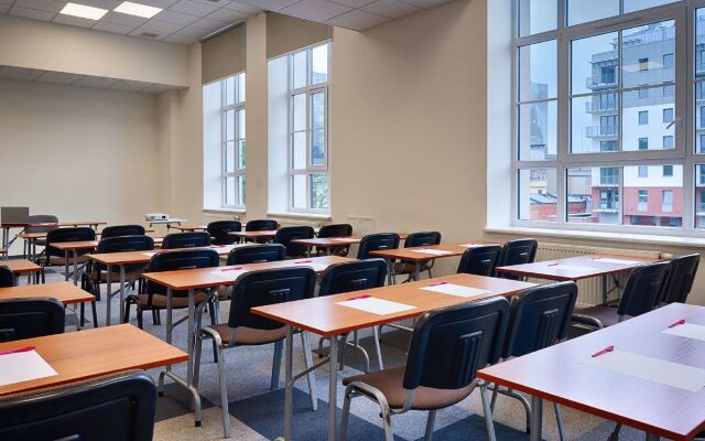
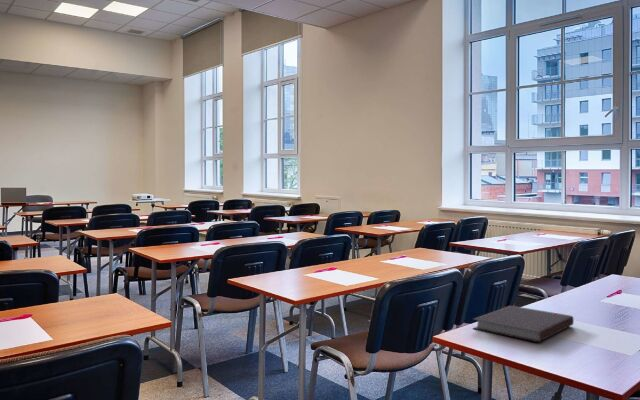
+ notebook (523, 322)
